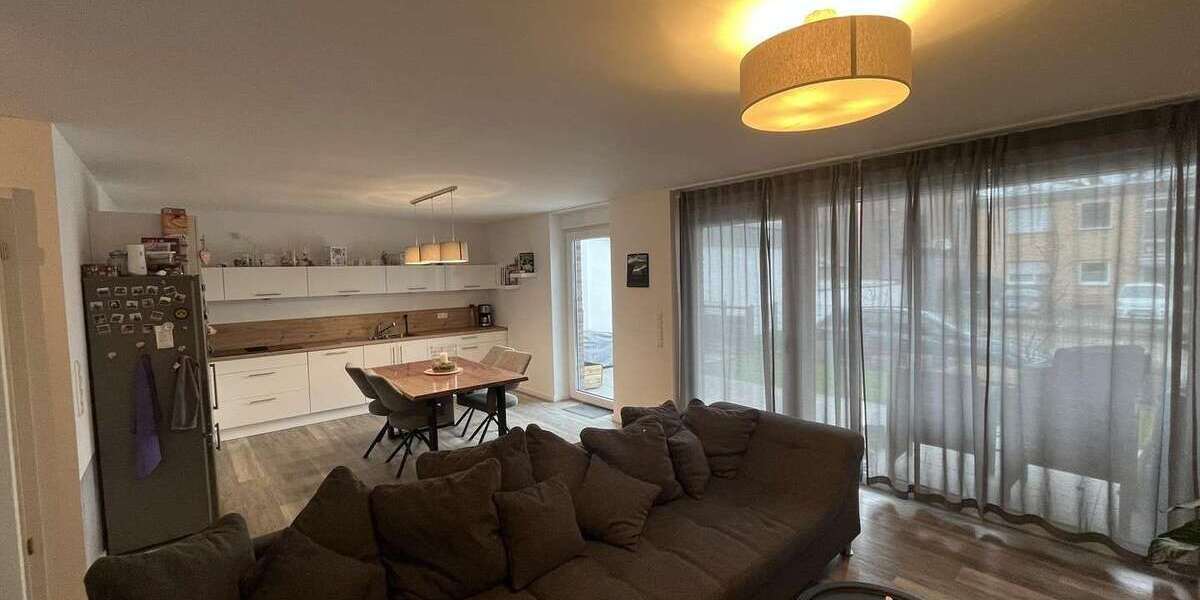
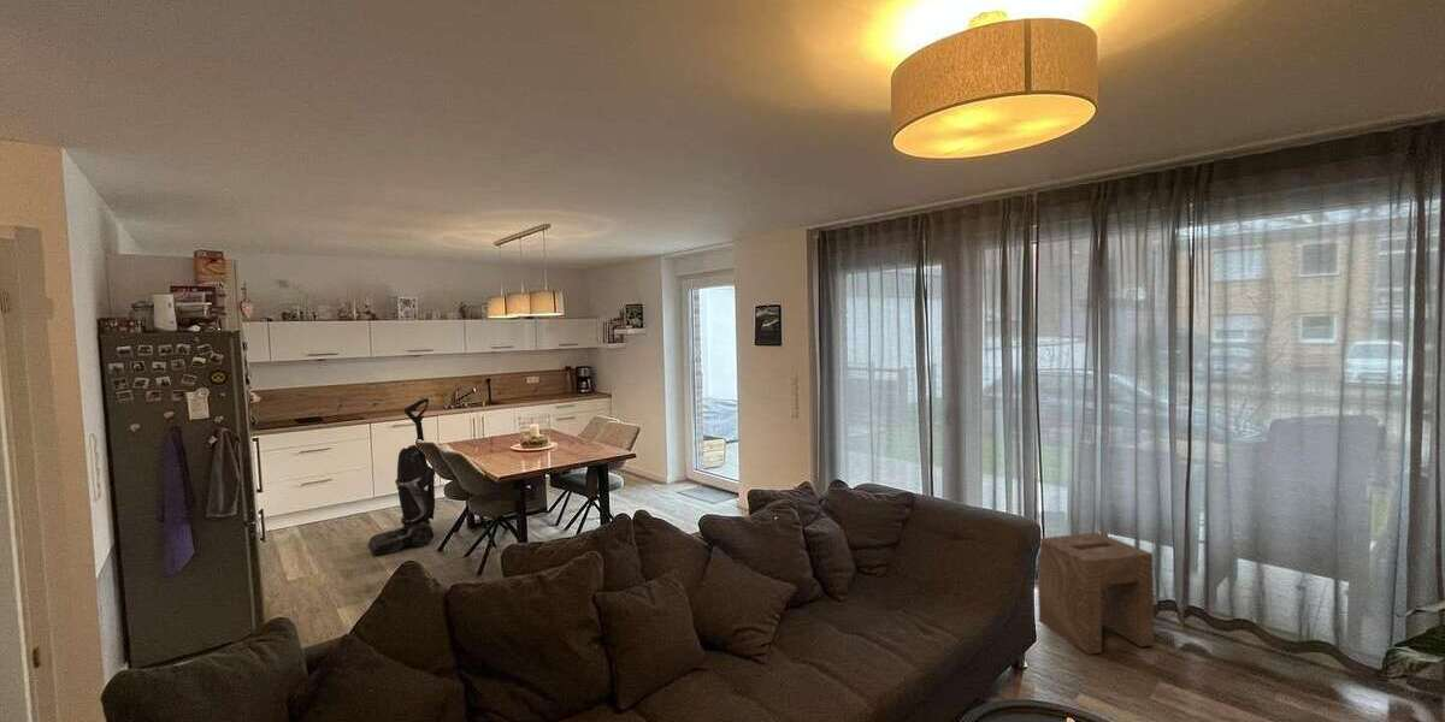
+ stool (1092, 588)
+ vacuum cleaner (397, 472)
